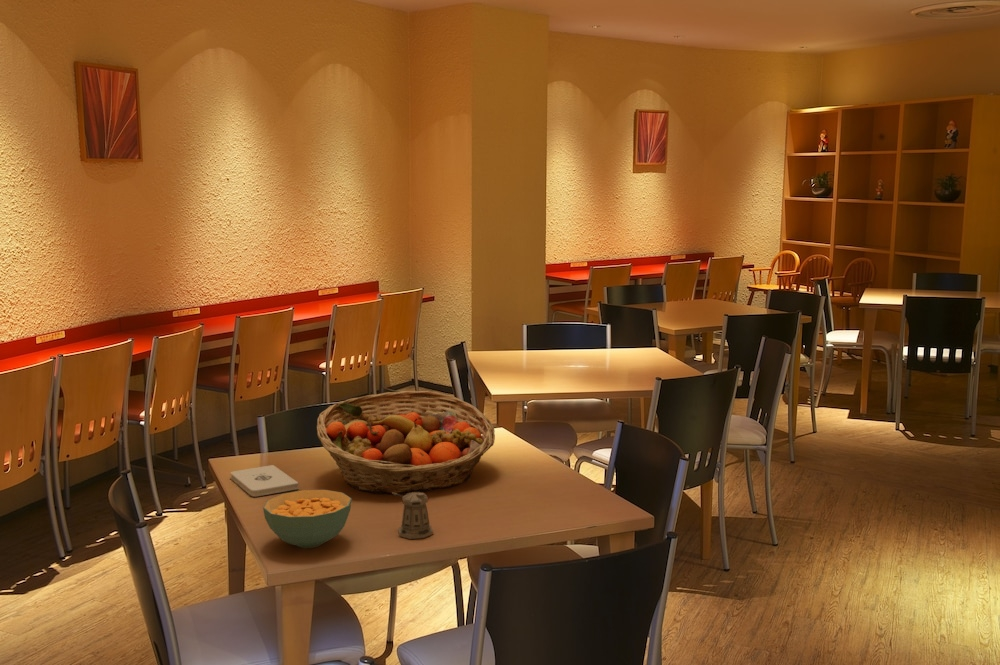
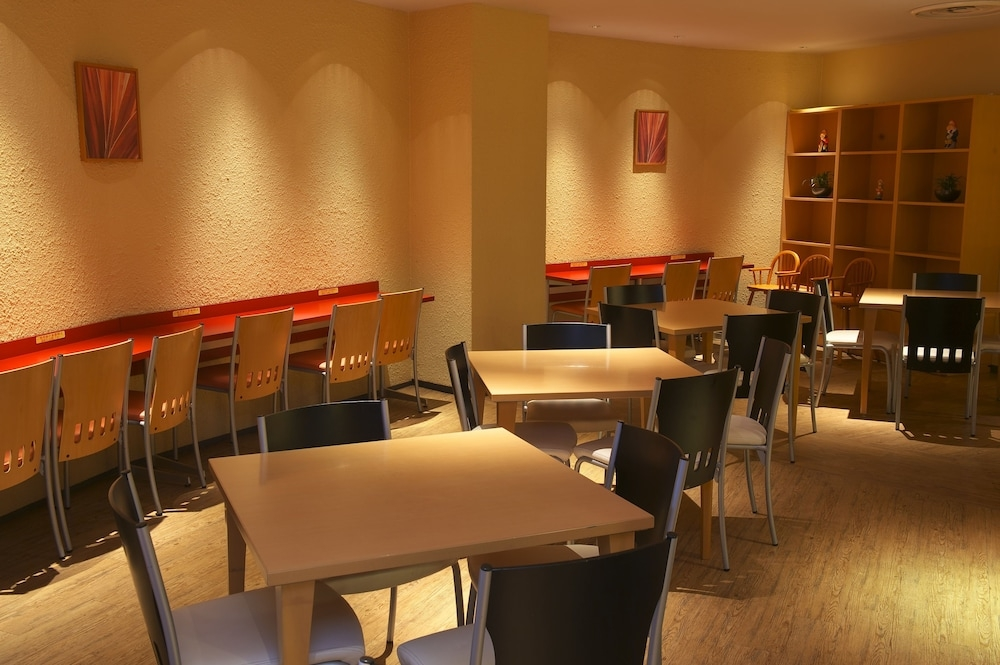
- fruit basket (406, 440)
- notepad (263, 480)
- pepper shaker (412, 511)
- cereal bowl (308, 523)
